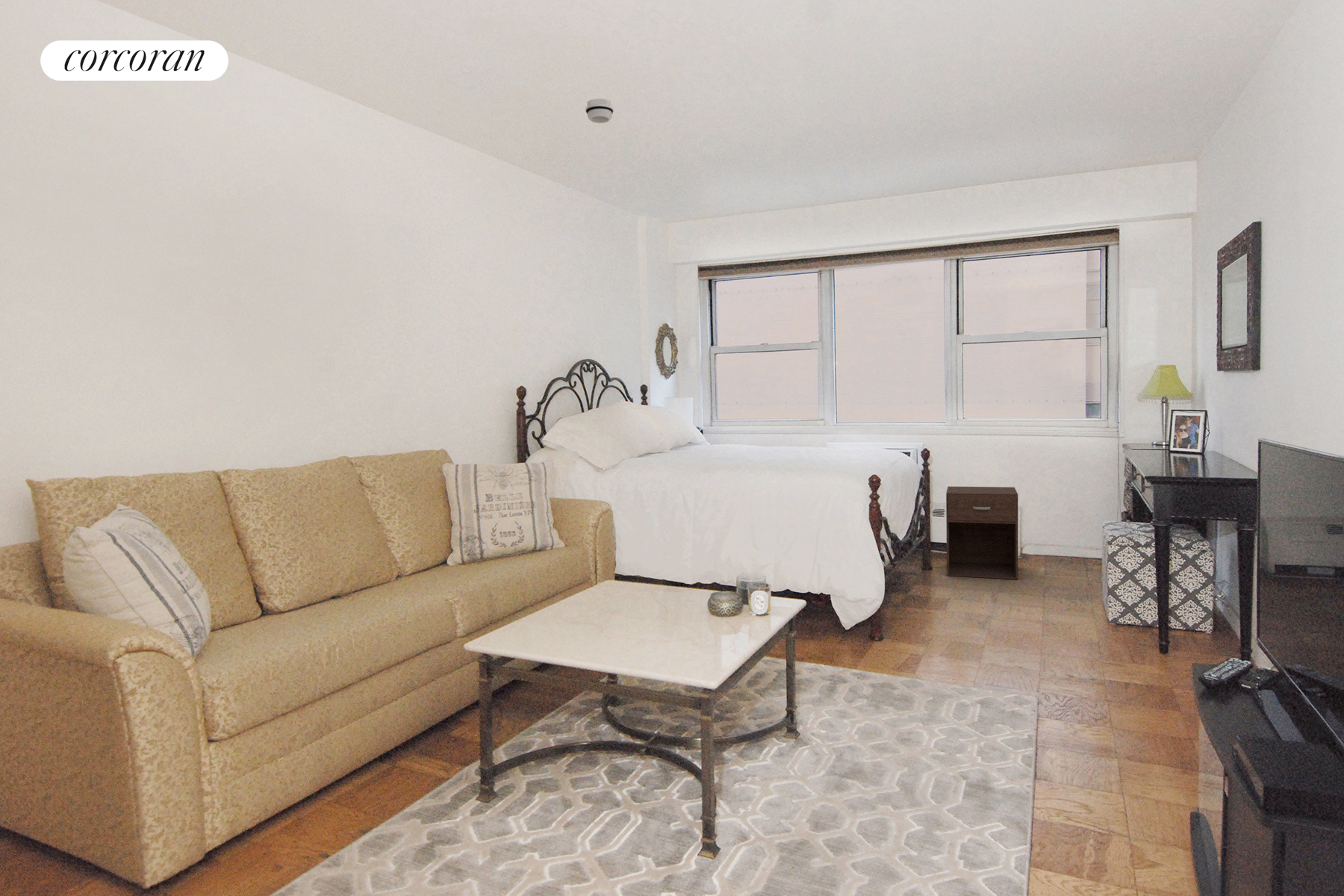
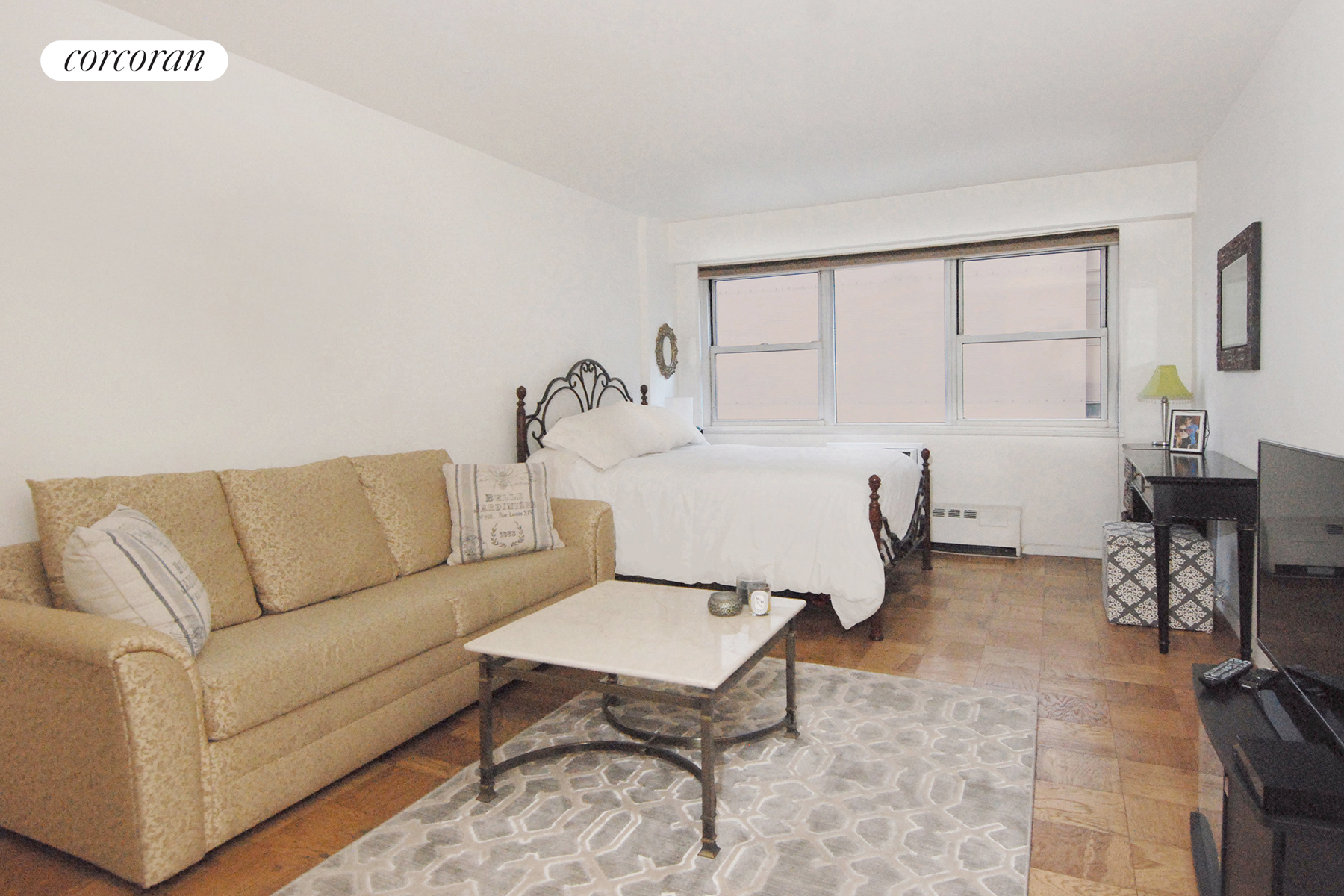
- smoke detector (600, 111)
- nightstand (981, 531)
